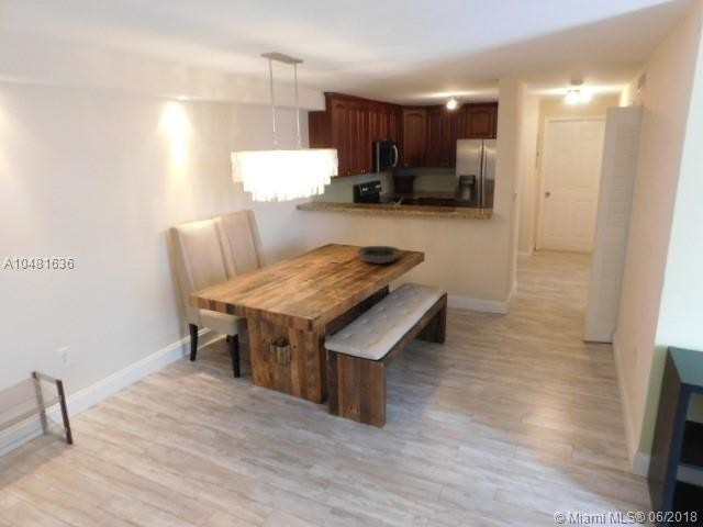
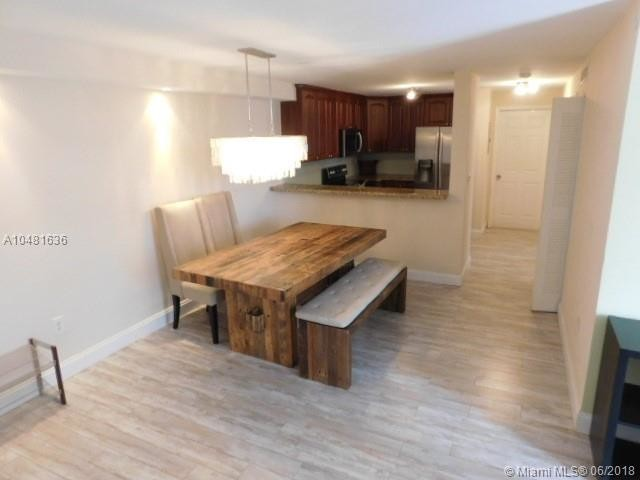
- decorative bowl (378, 255)
